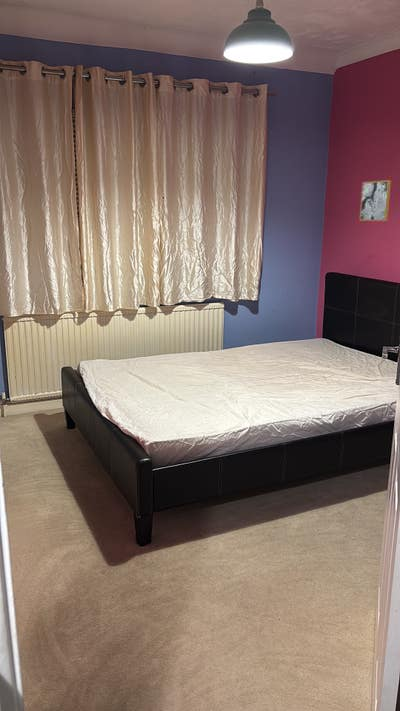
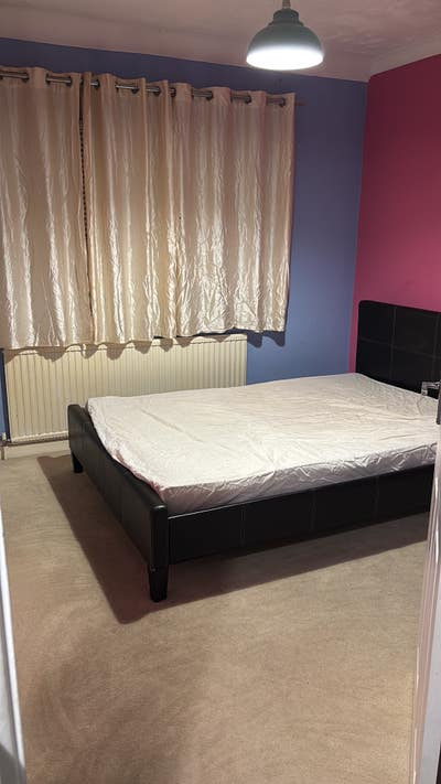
- wall art (374, 201)
